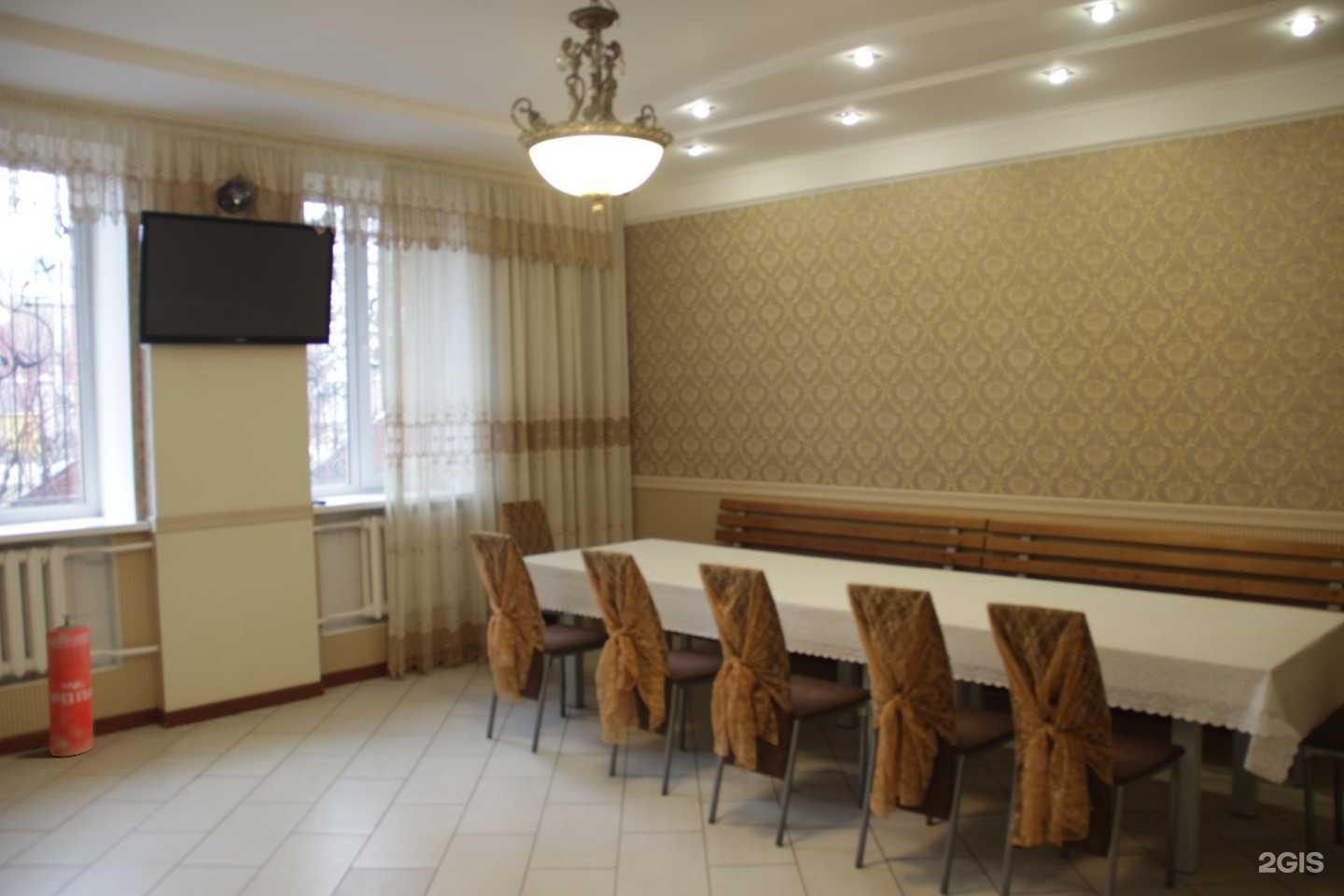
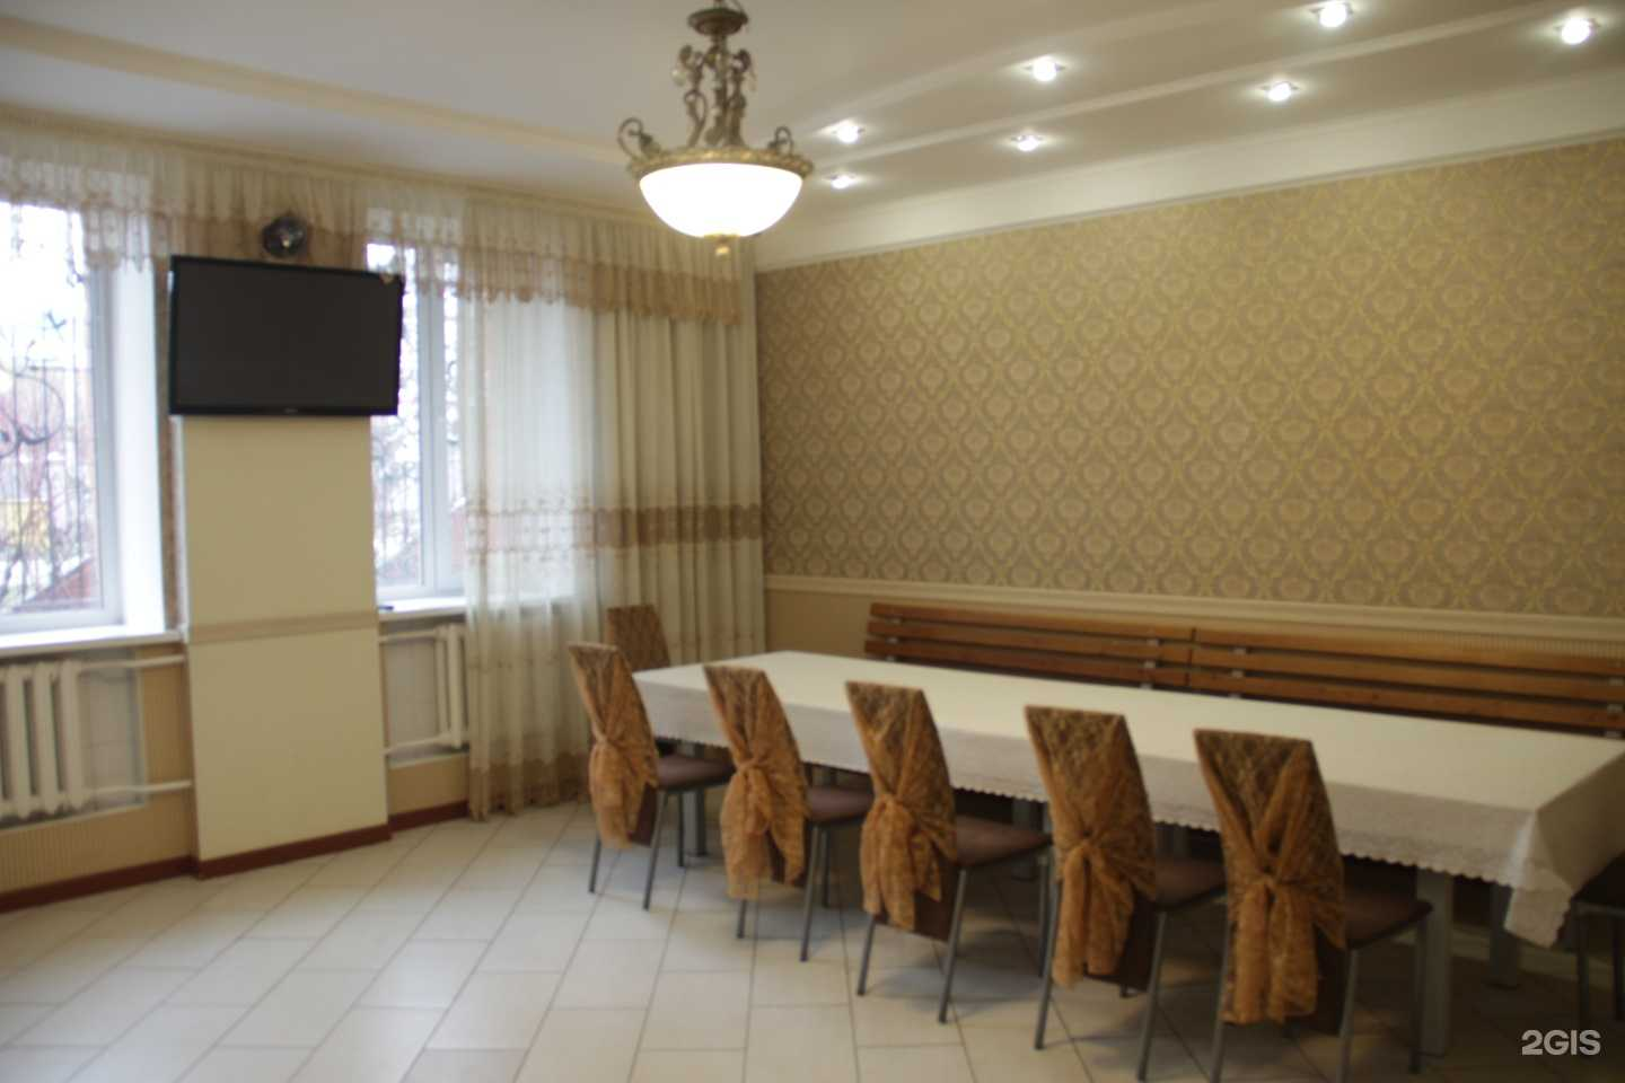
- fire extinguisher (69, 682)
